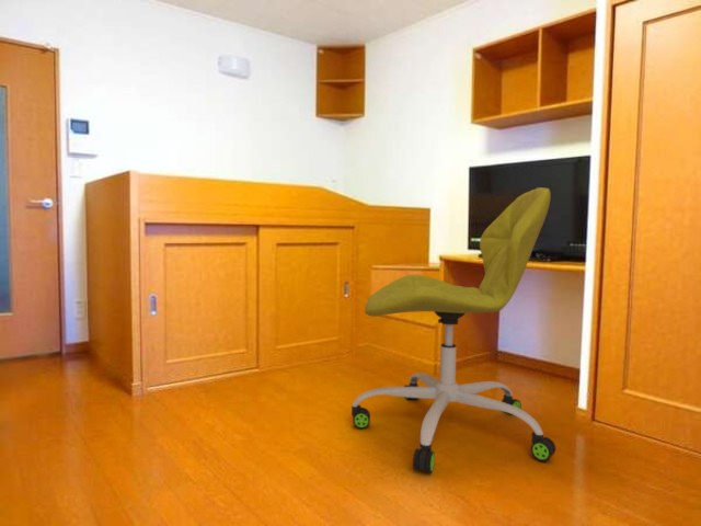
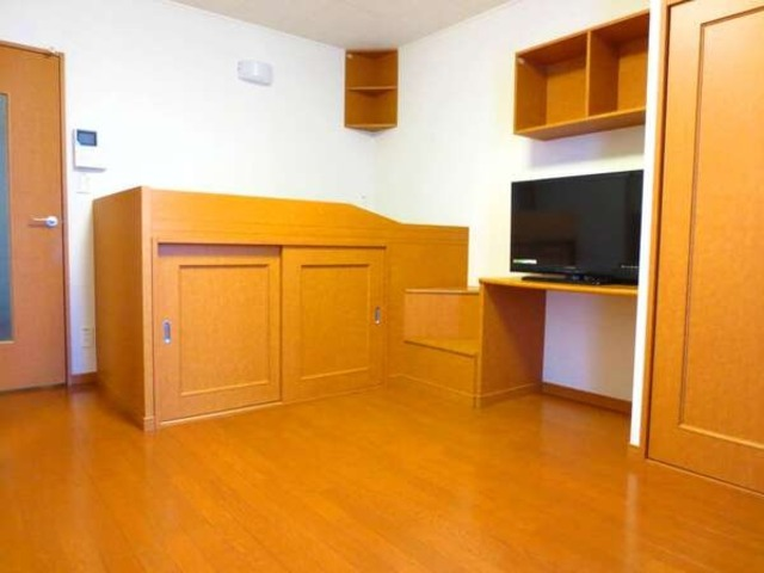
- office chair (455, 310)
